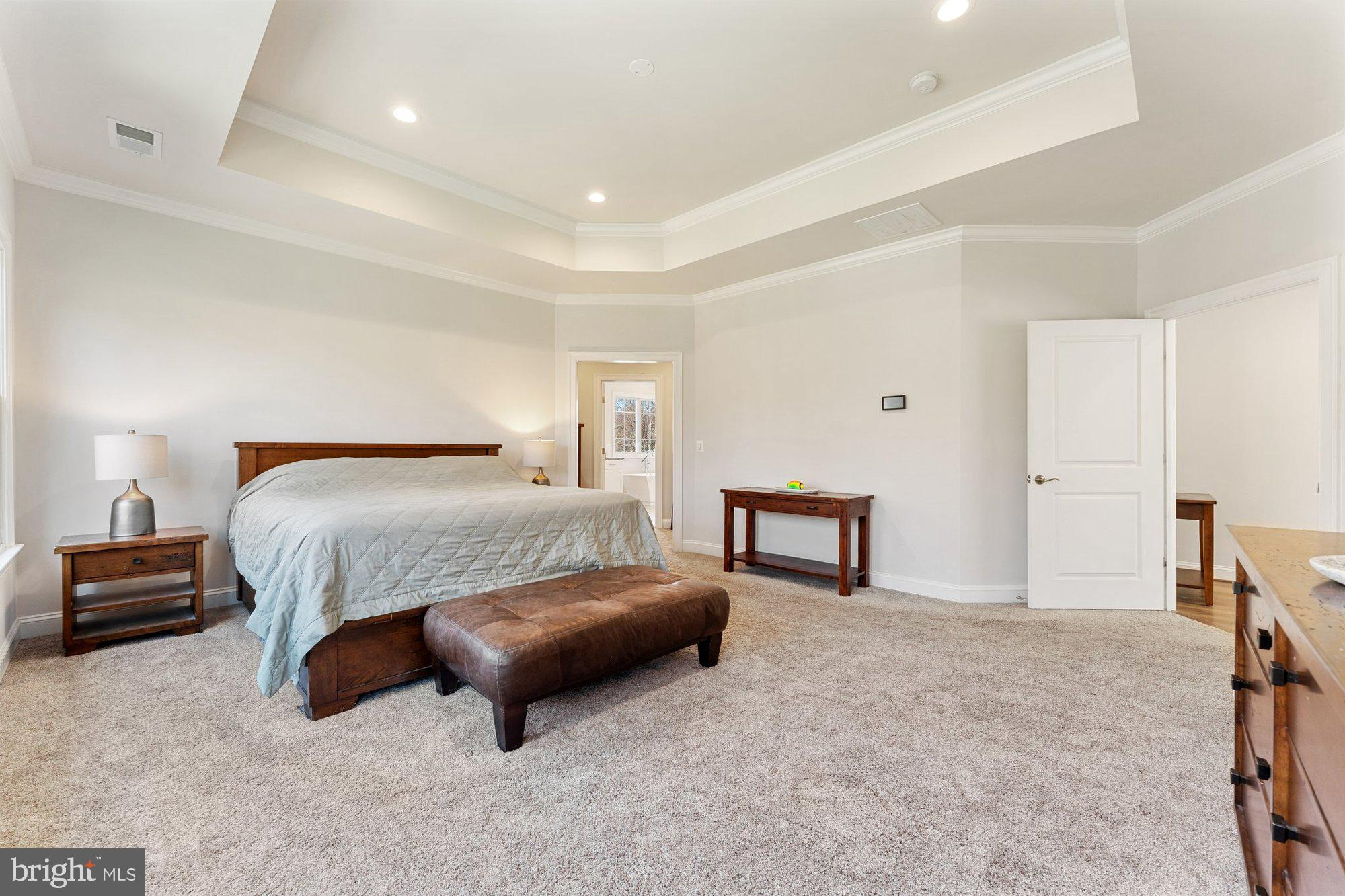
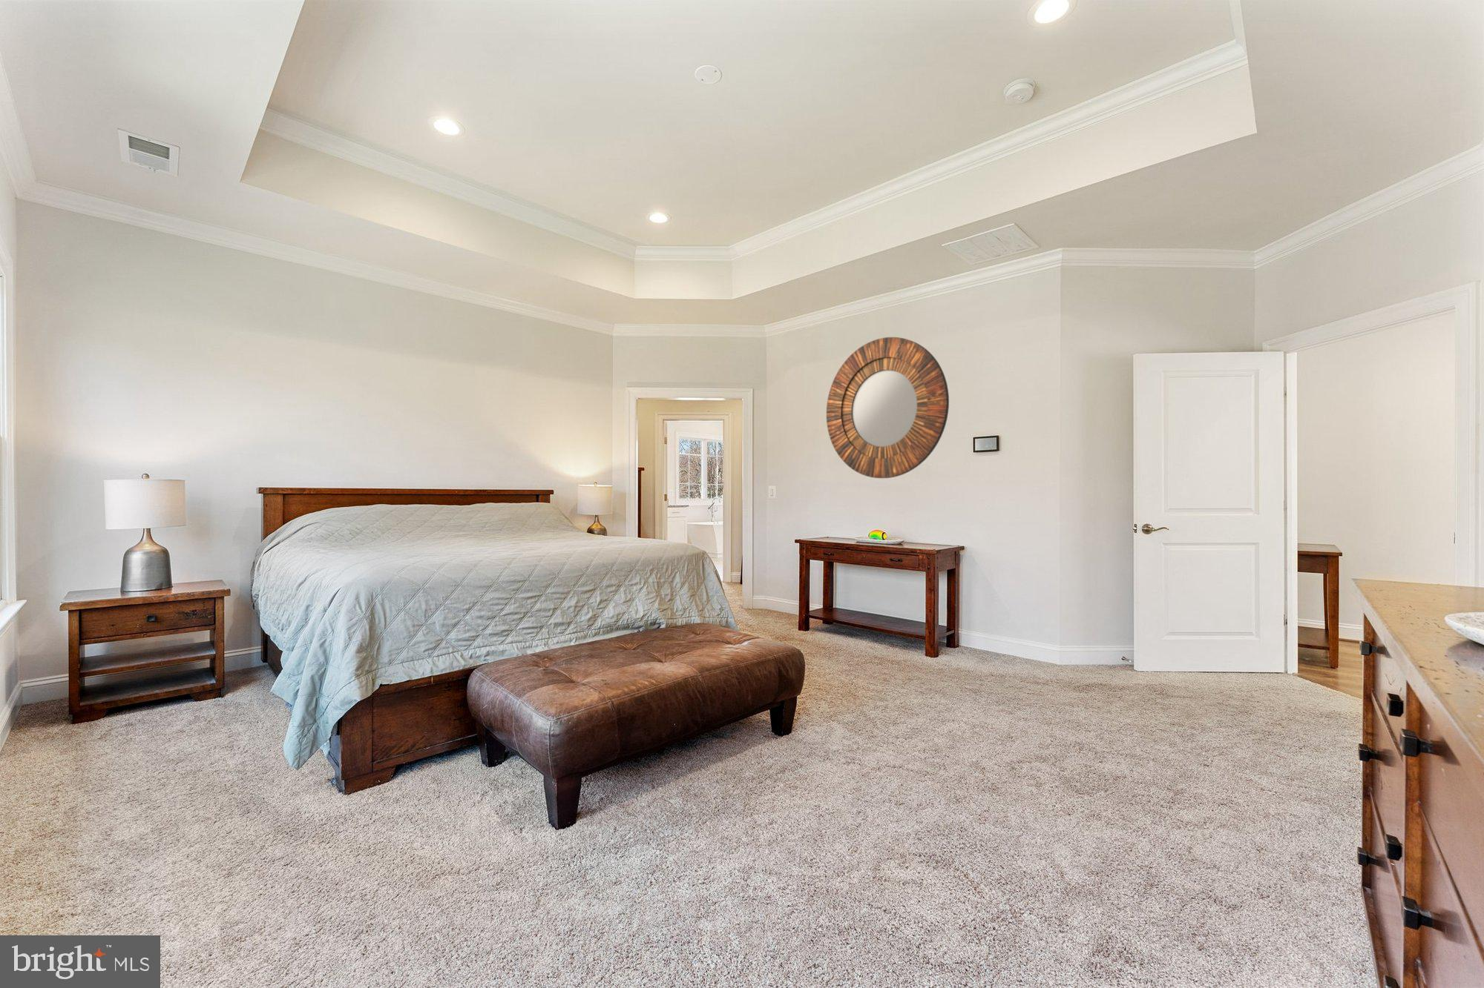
+ home mirror (883, 408)
